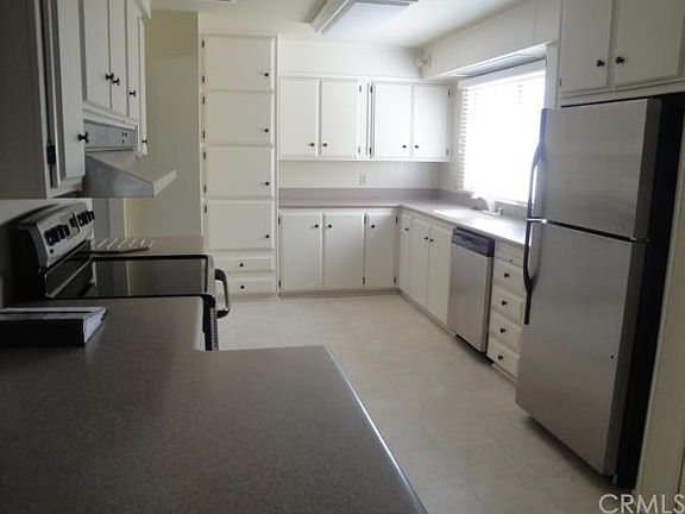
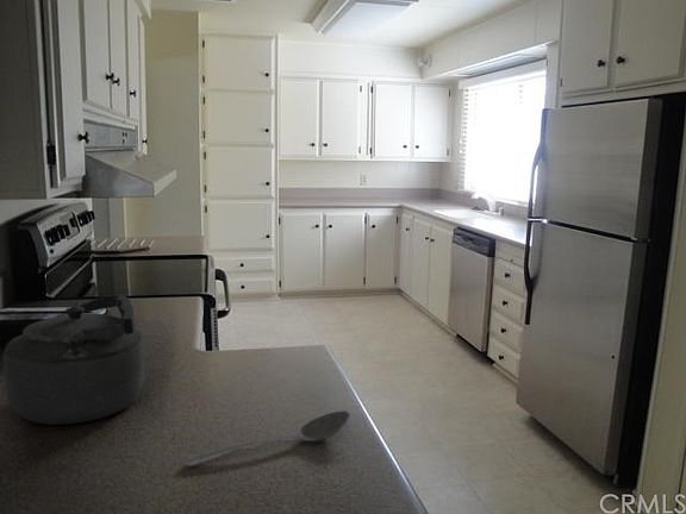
+ kettle (79, 353)
+ stirrer (270, 439)
